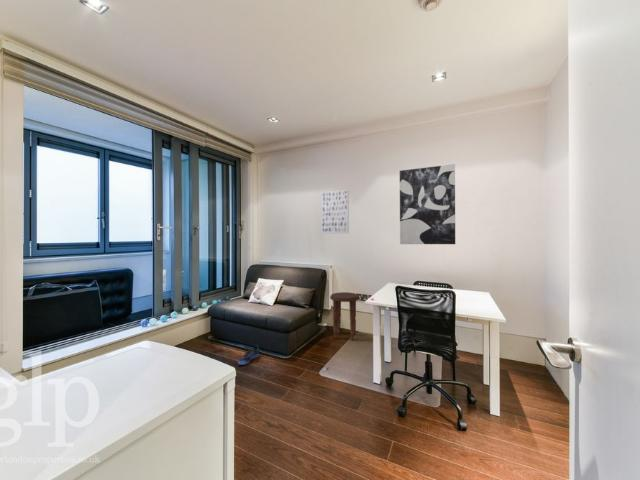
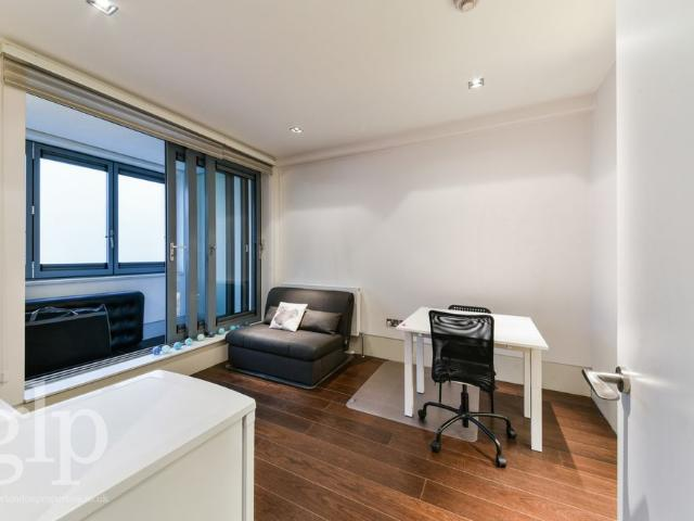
- wall art (334, 212)
- sneaker (248, 354)
- wall art (426, 206)
- side table (340, 315)
